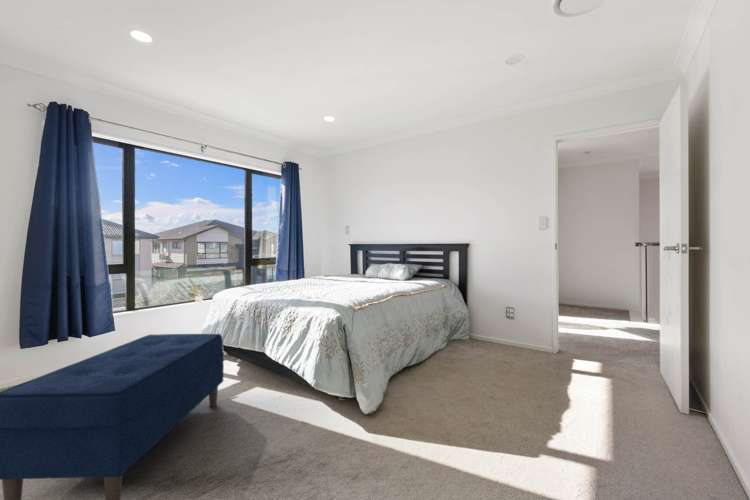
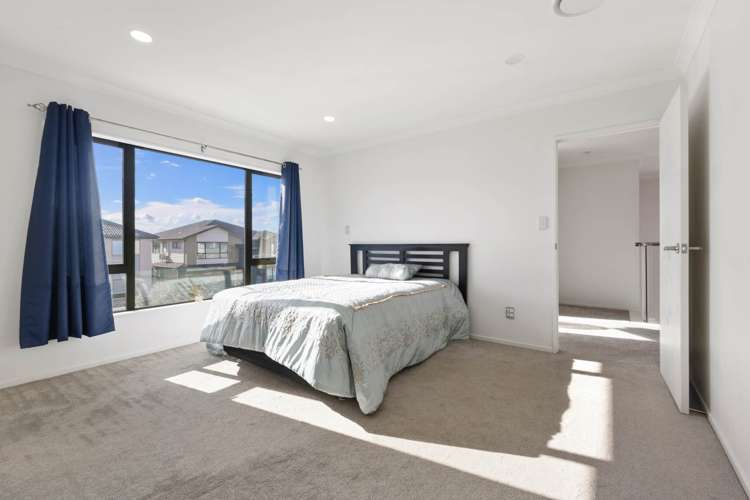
- bench (138, 401)
